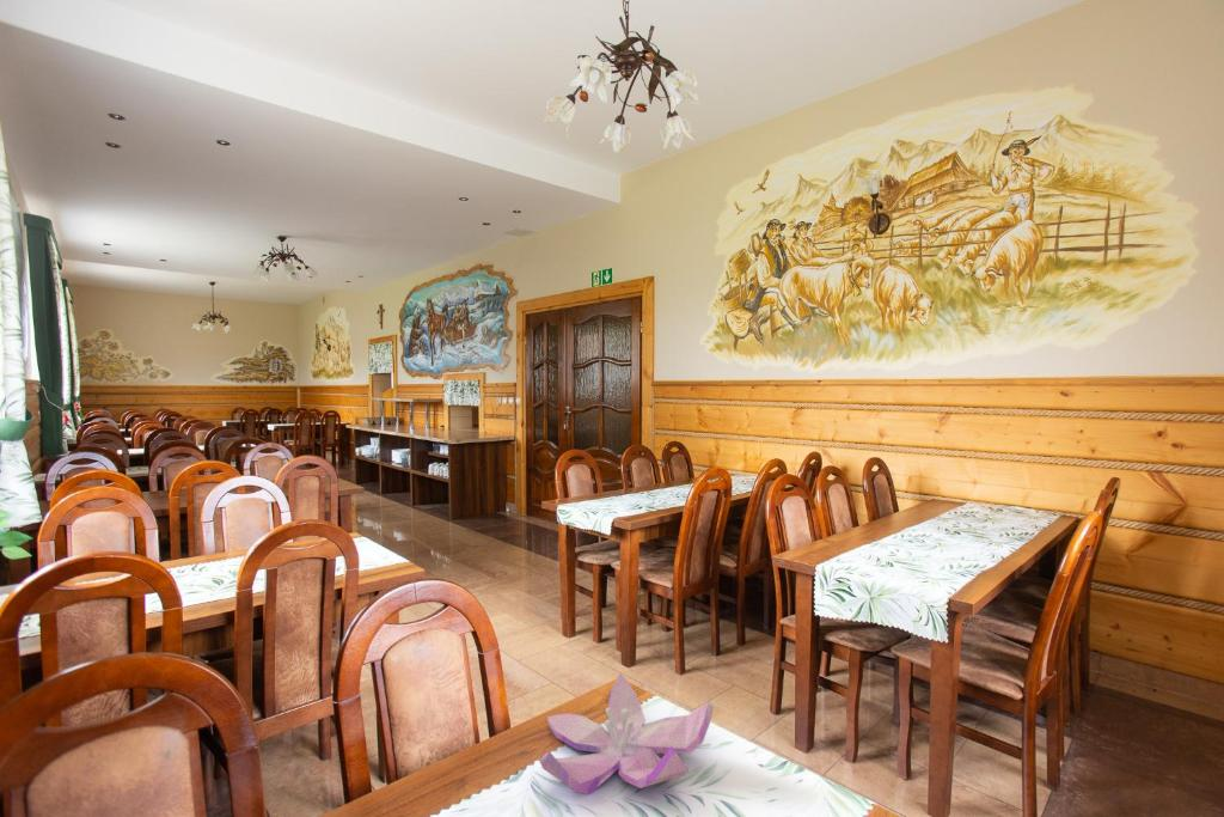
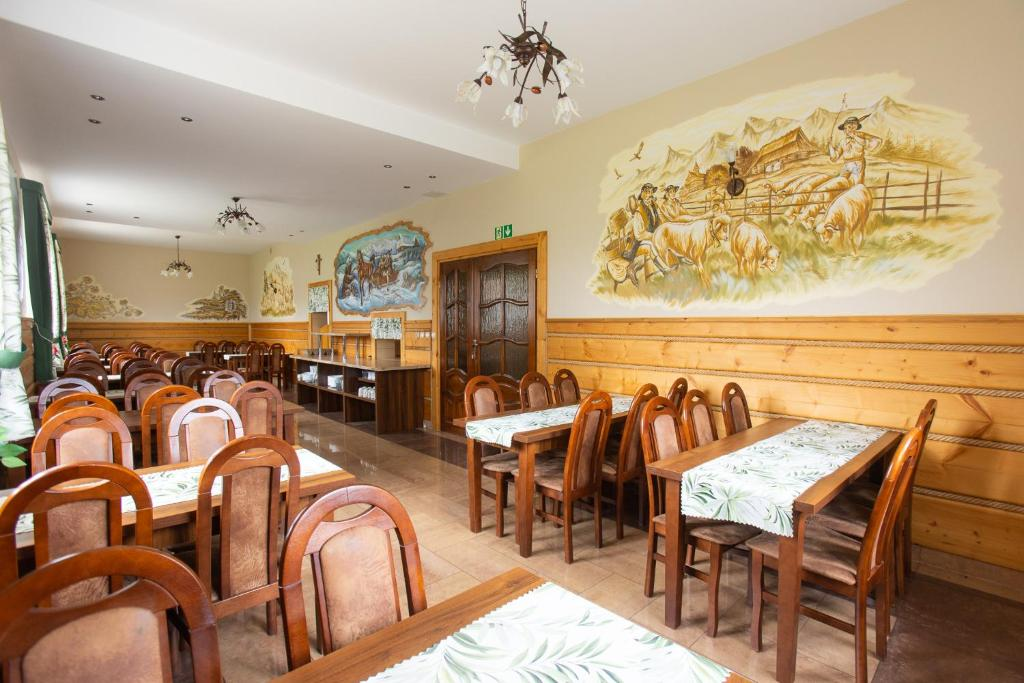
- origami crane (618, 731)
